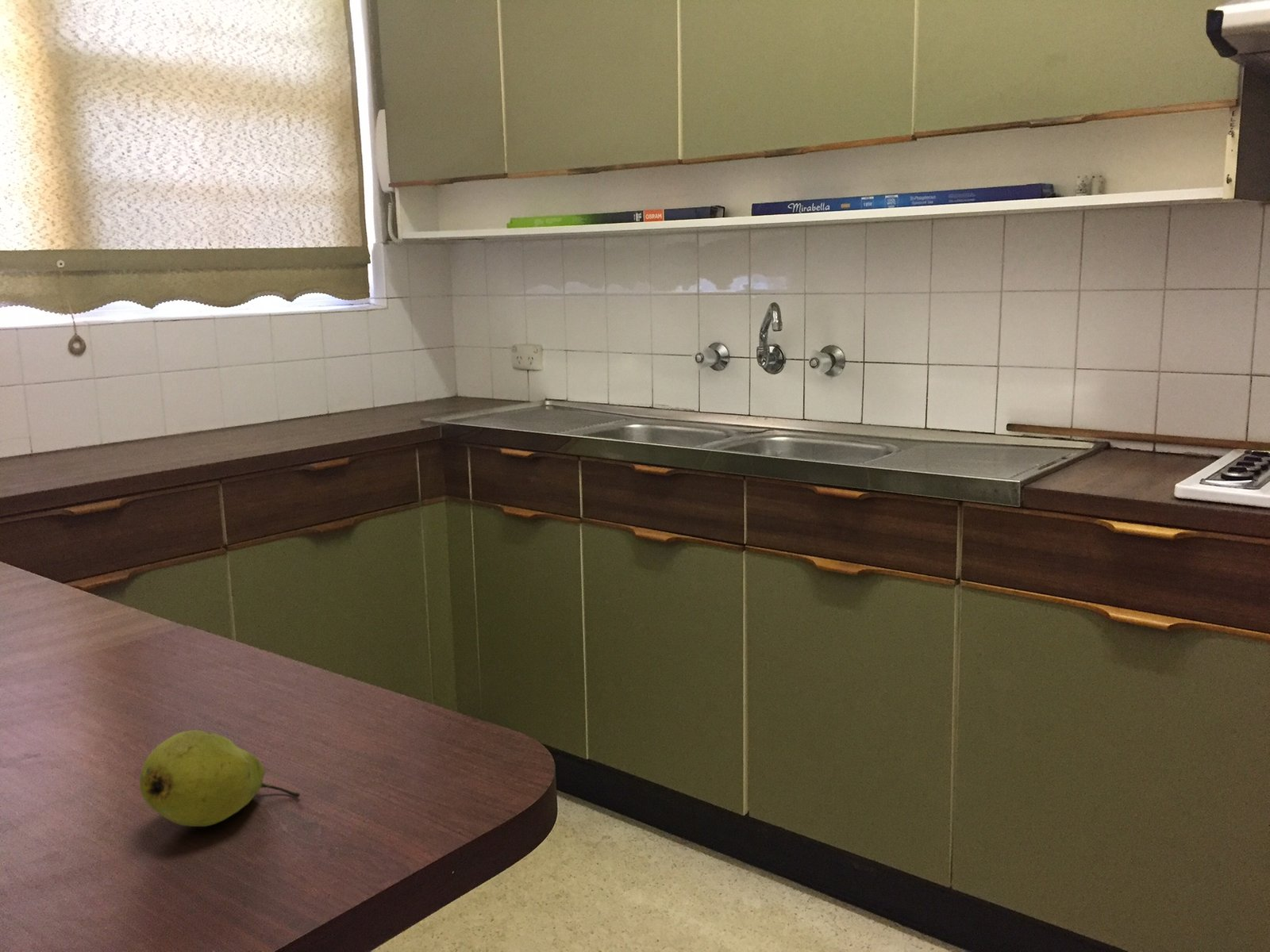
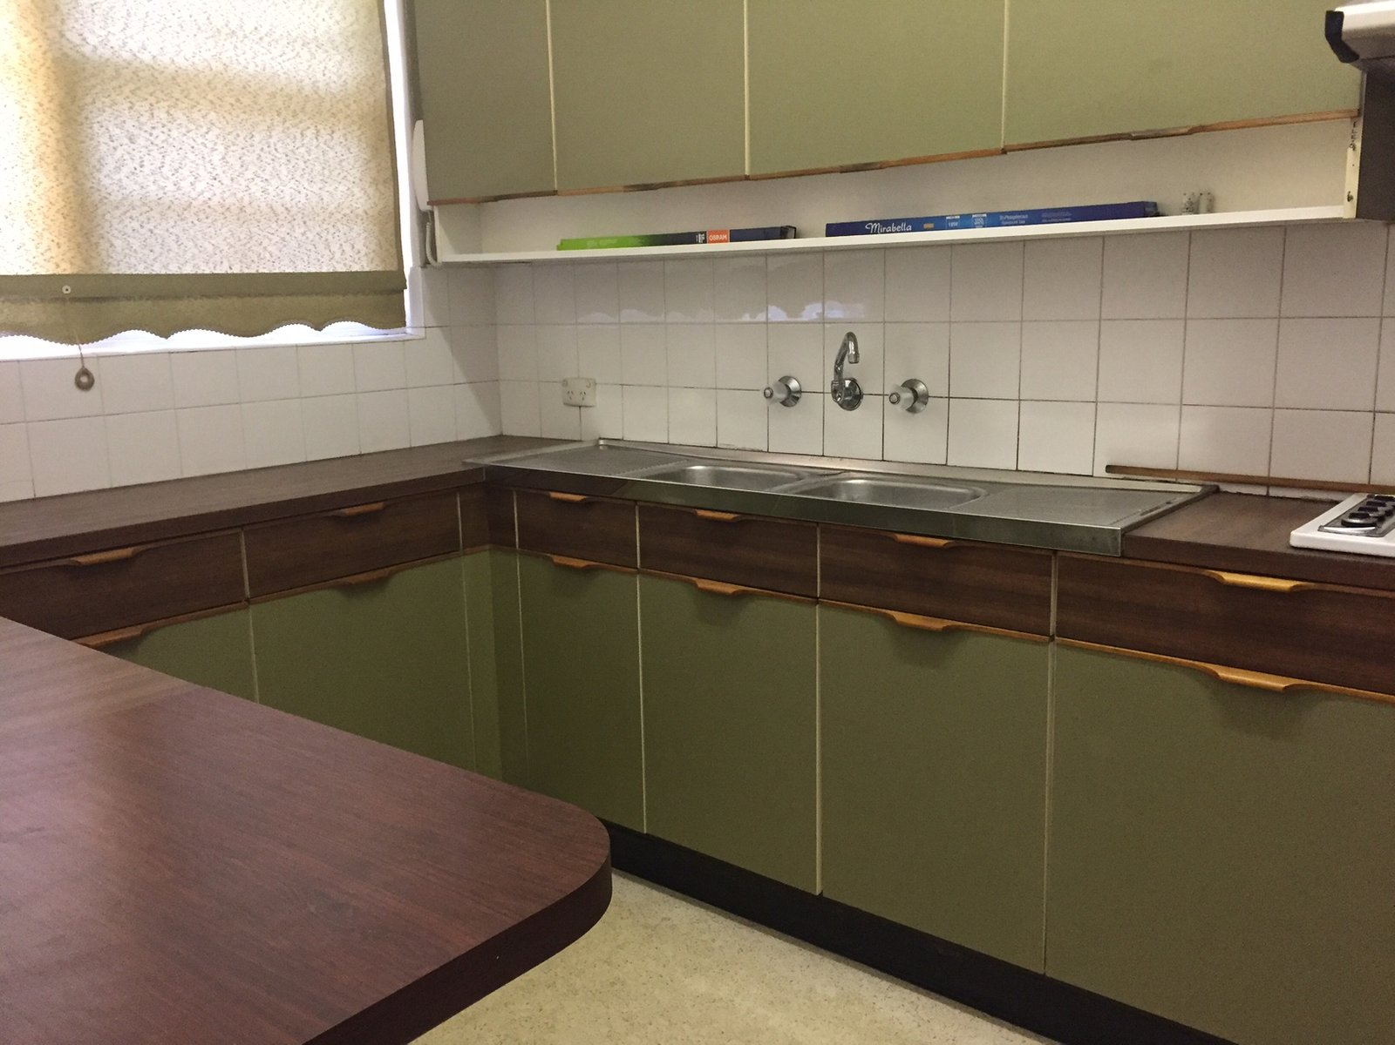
- fruit (216, 772)
